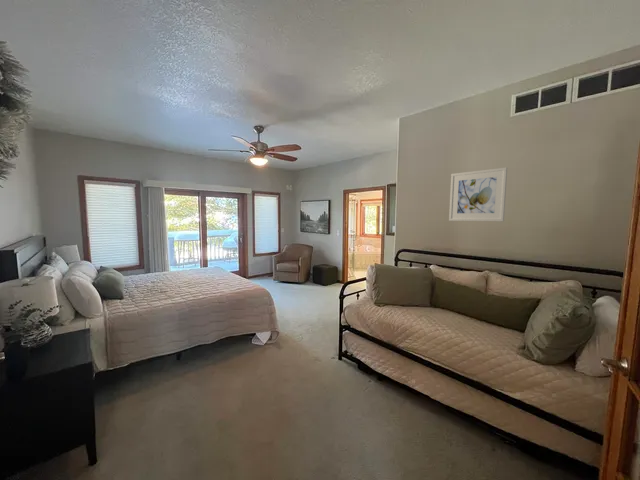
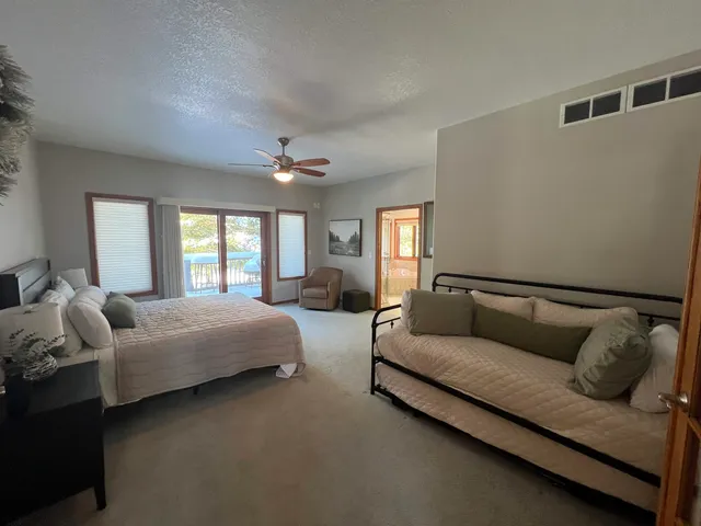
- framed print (476, 196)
